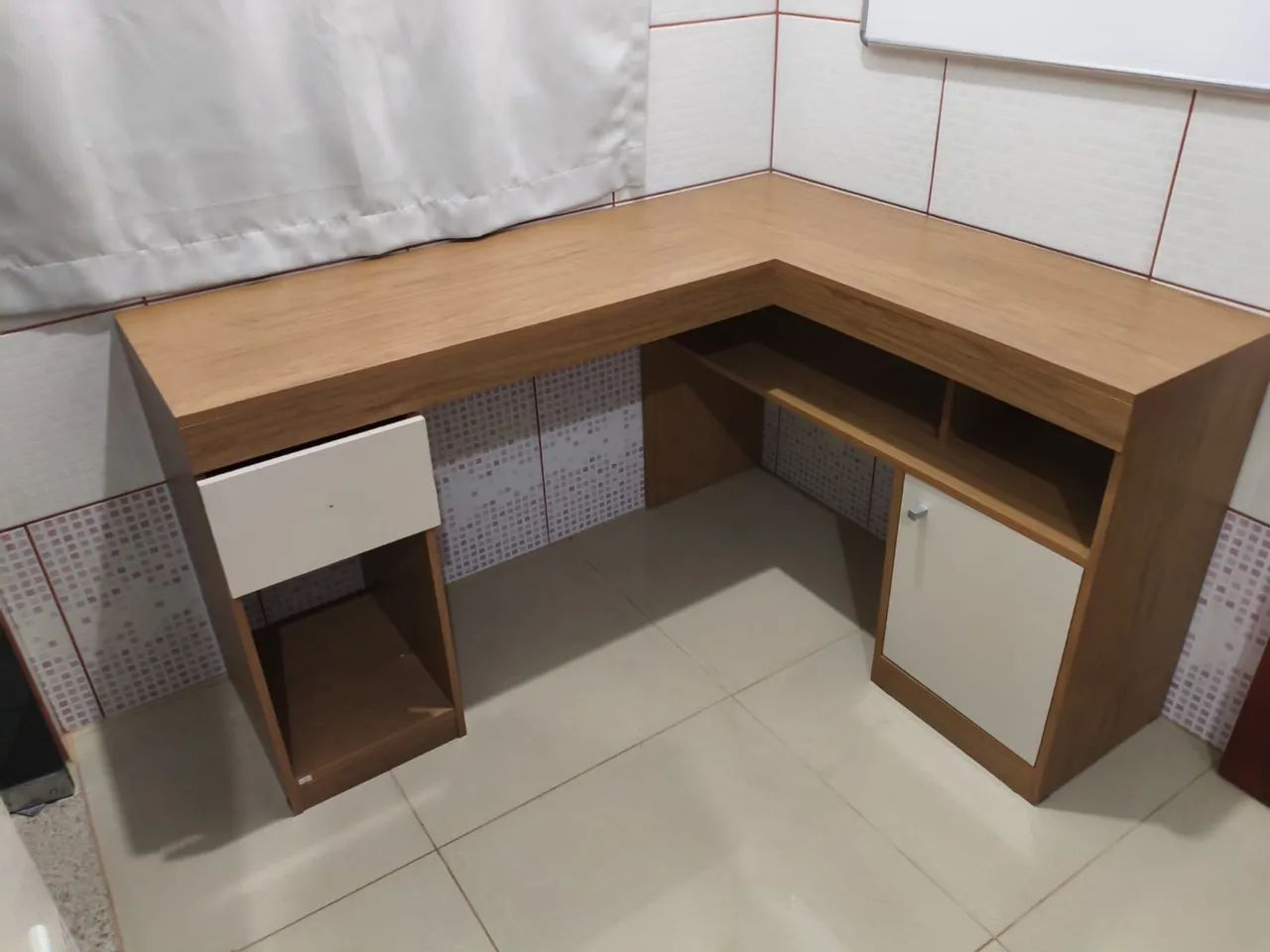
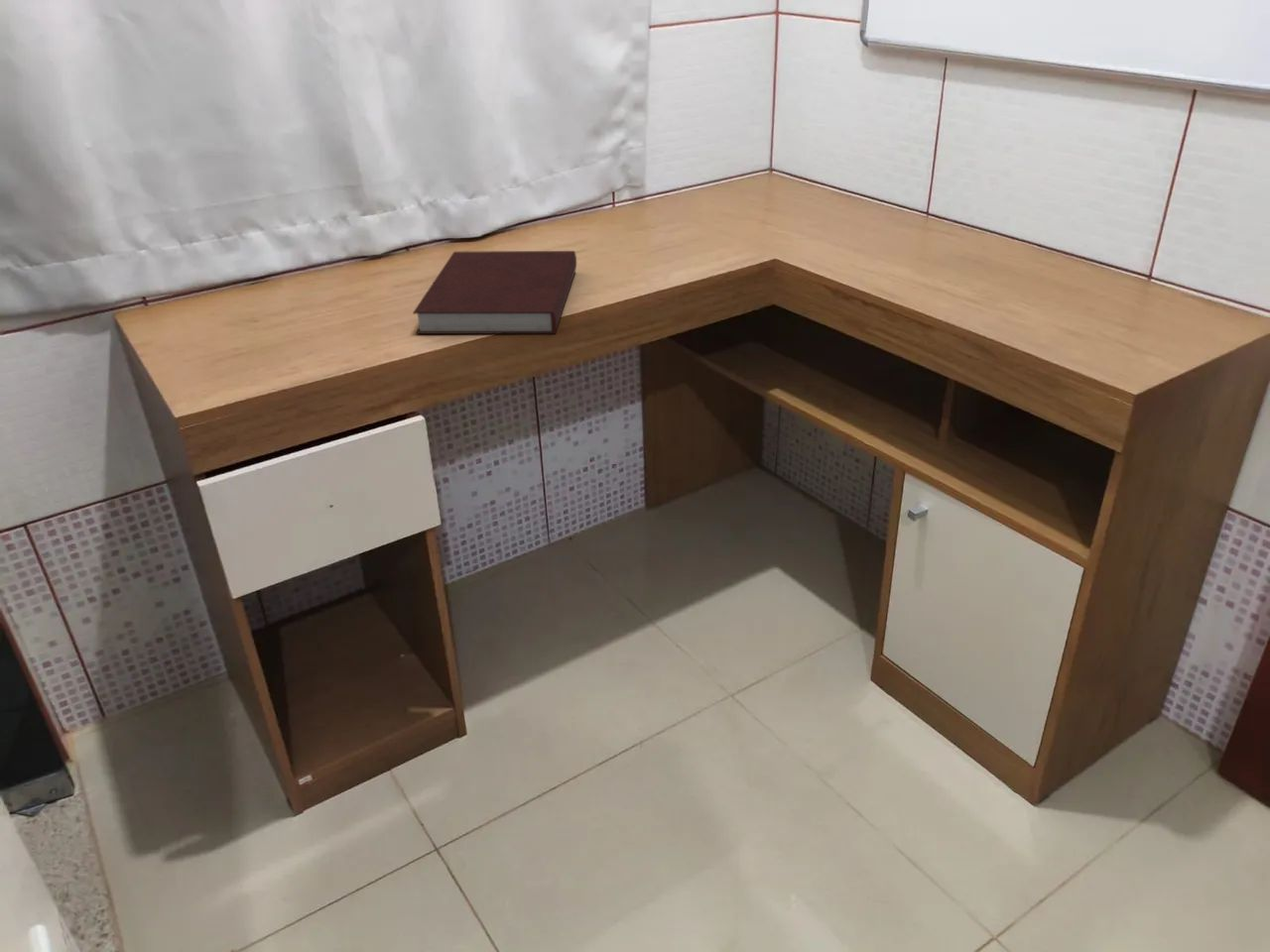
+ notebook (501, 290)
